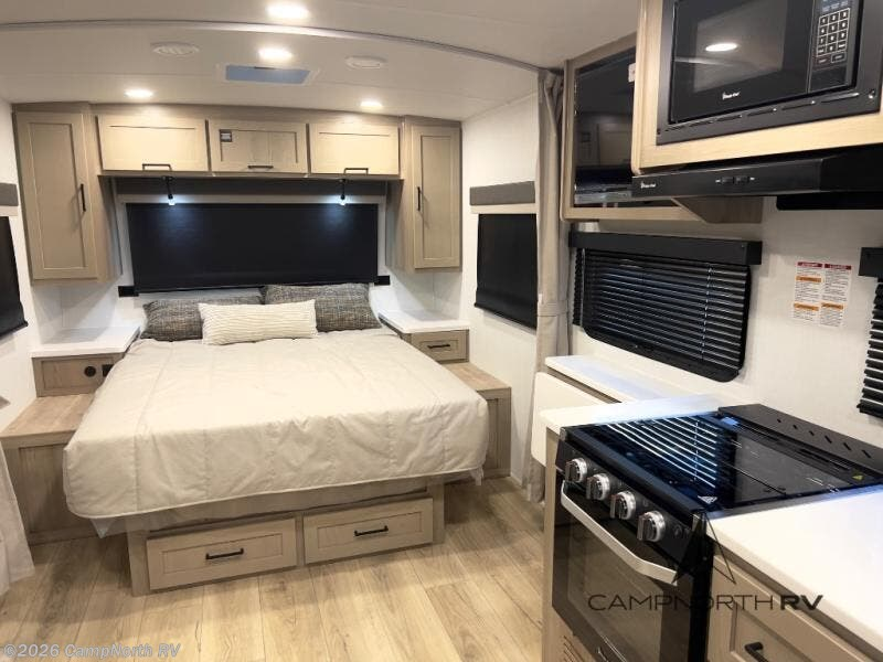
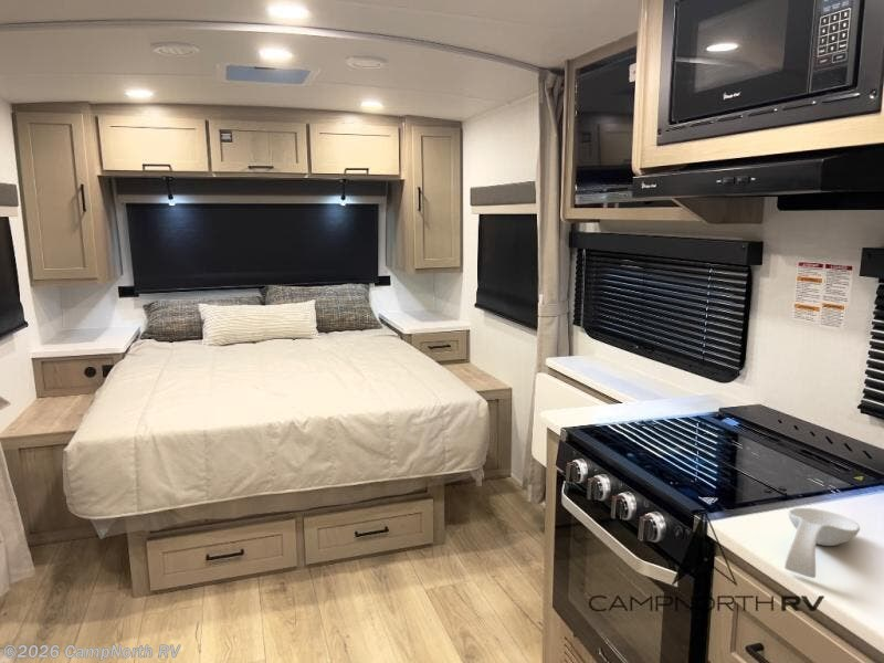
+ spoon rest (817, 532)
